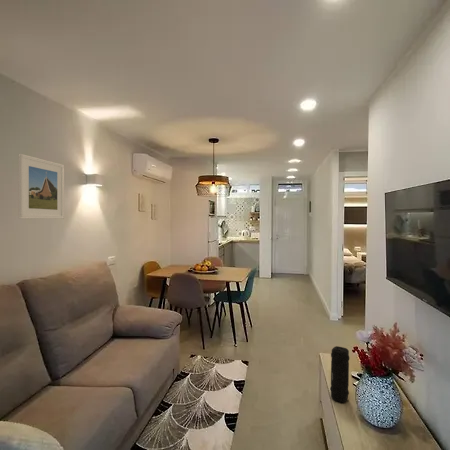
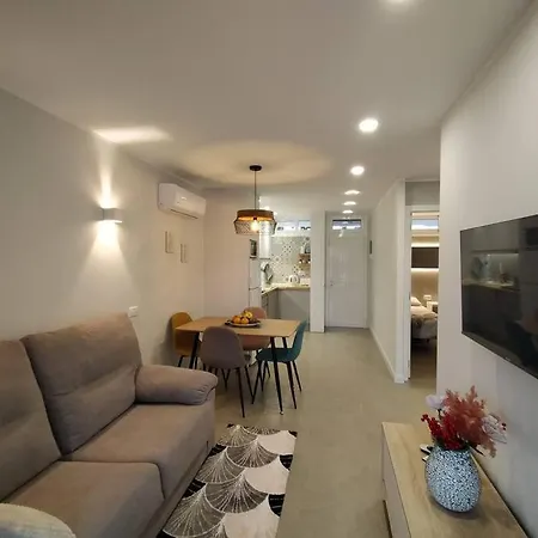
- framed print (43, 189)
- speaker (339, 373)
